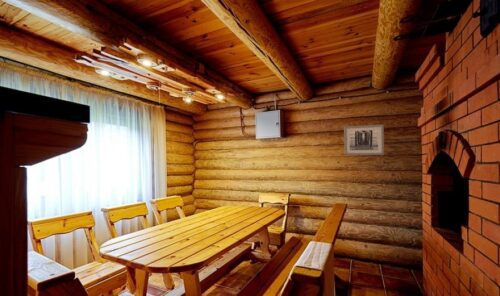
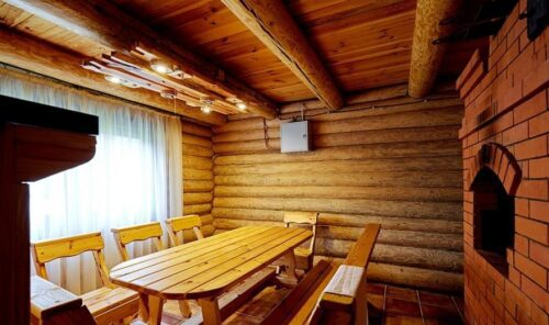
- wall art (363, 140)
